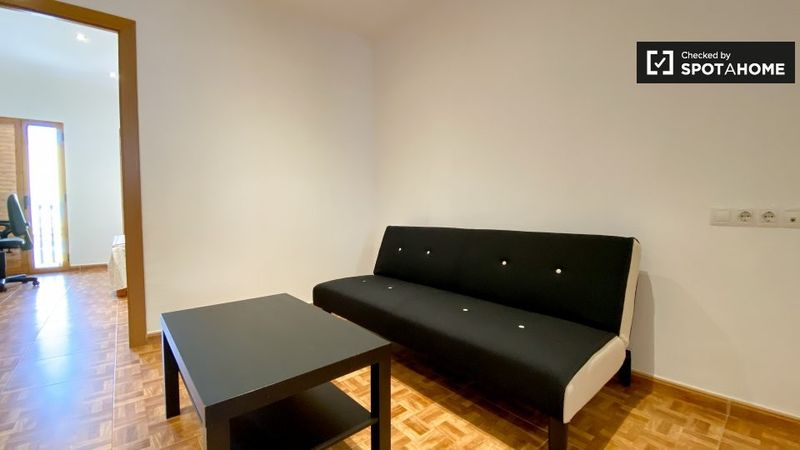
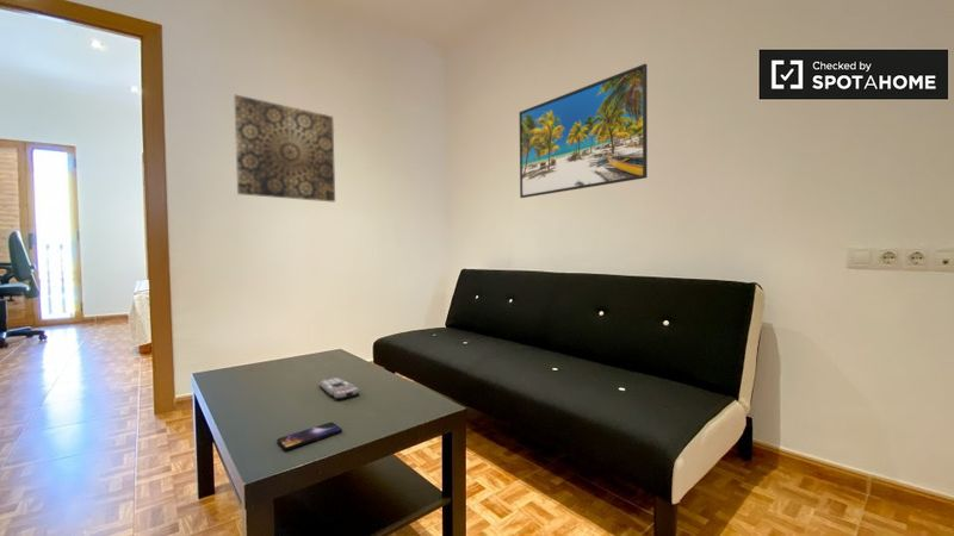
+ wall art (287, 152)
+ remote control (337, 387)
+ smartphone (310, 435)
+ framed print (574, 141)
